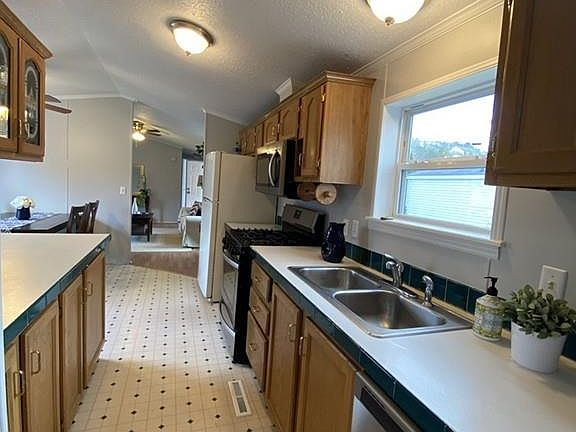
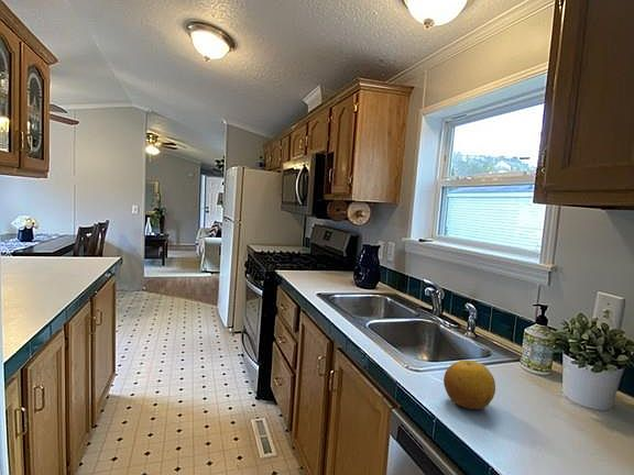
+ fruit (469, 384)
